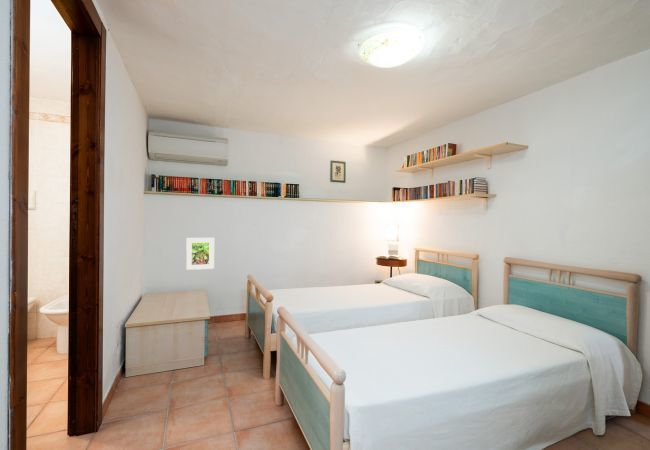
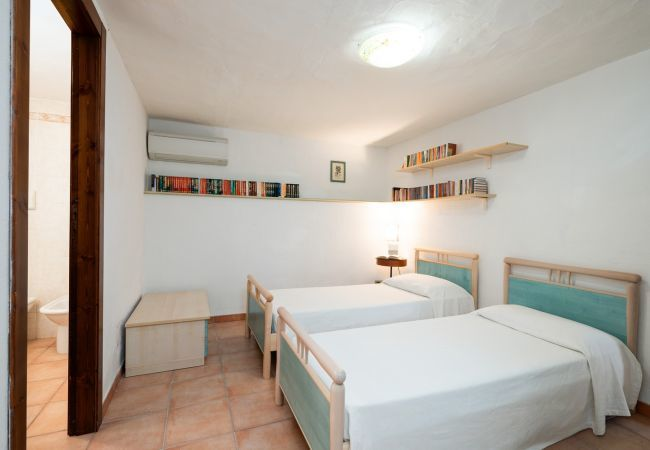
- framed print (200, 253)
